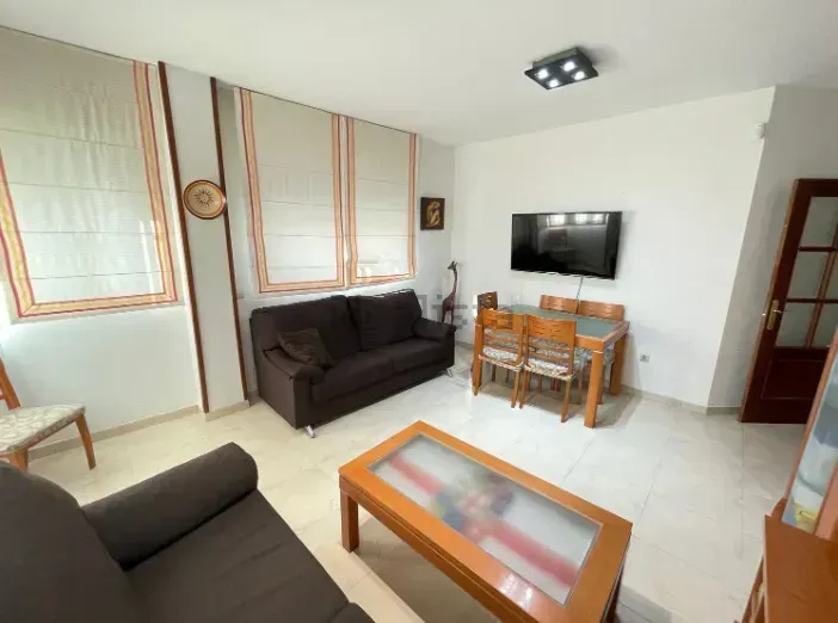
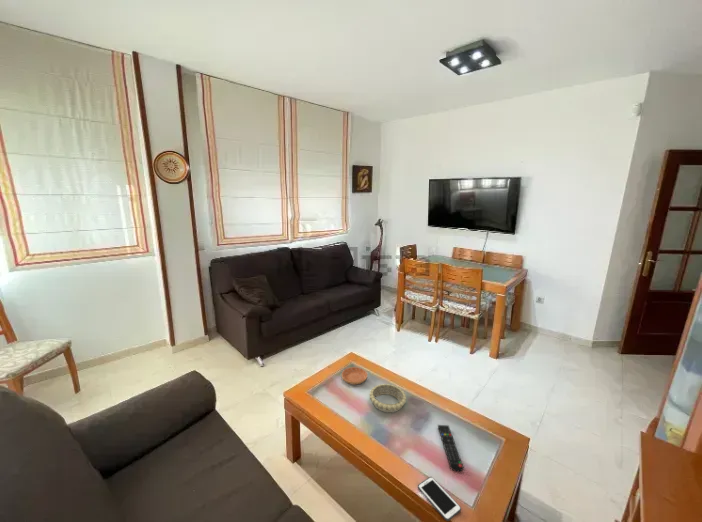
+ saucer (354, 376)
+ cell phone (438, 497)
+ remote control (449, 446)
+ decorative bowl (389, 394)
